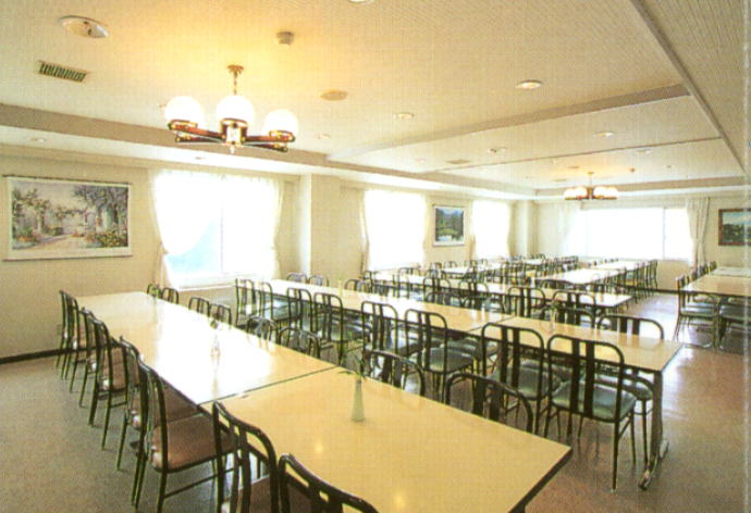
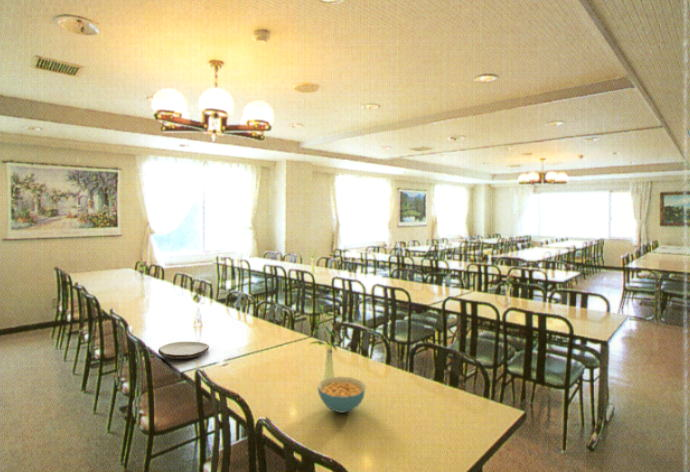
+ cereal bowl (341, 397)
+ plate (184, 349)
